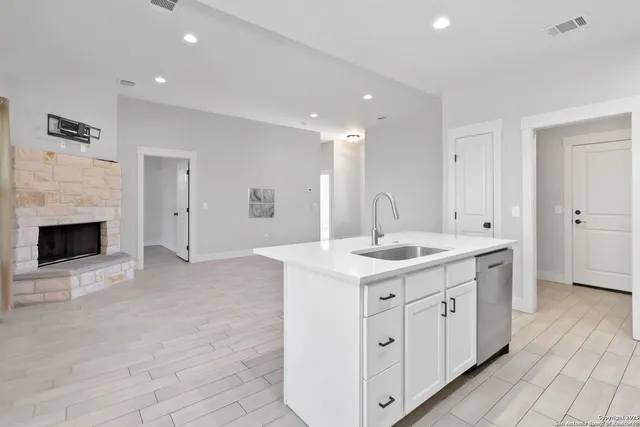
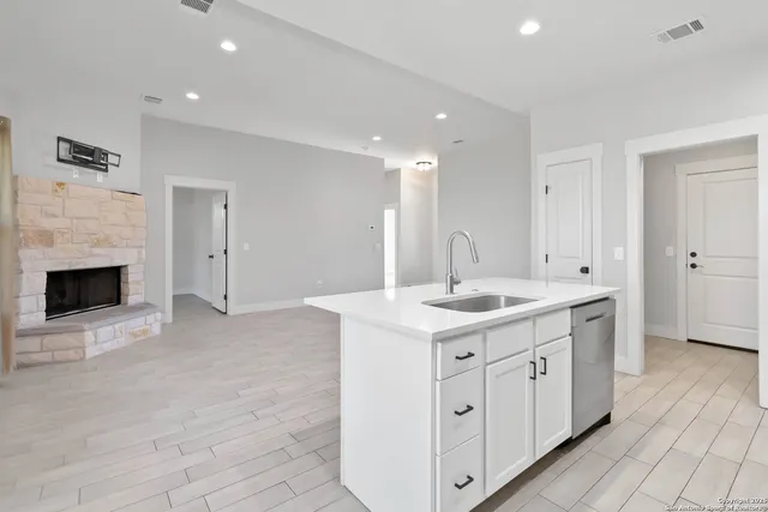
- wall art (261, 202)
